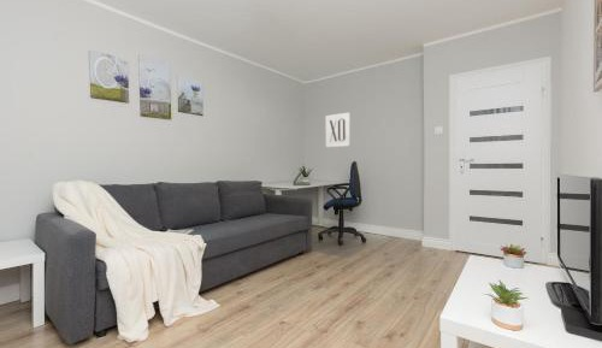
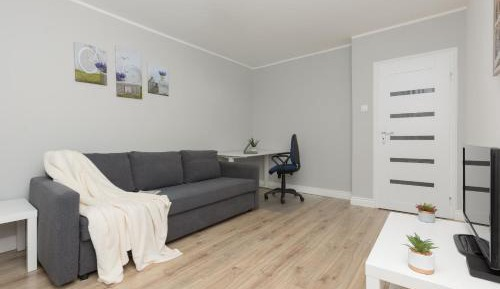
- wall art (337, 130)
